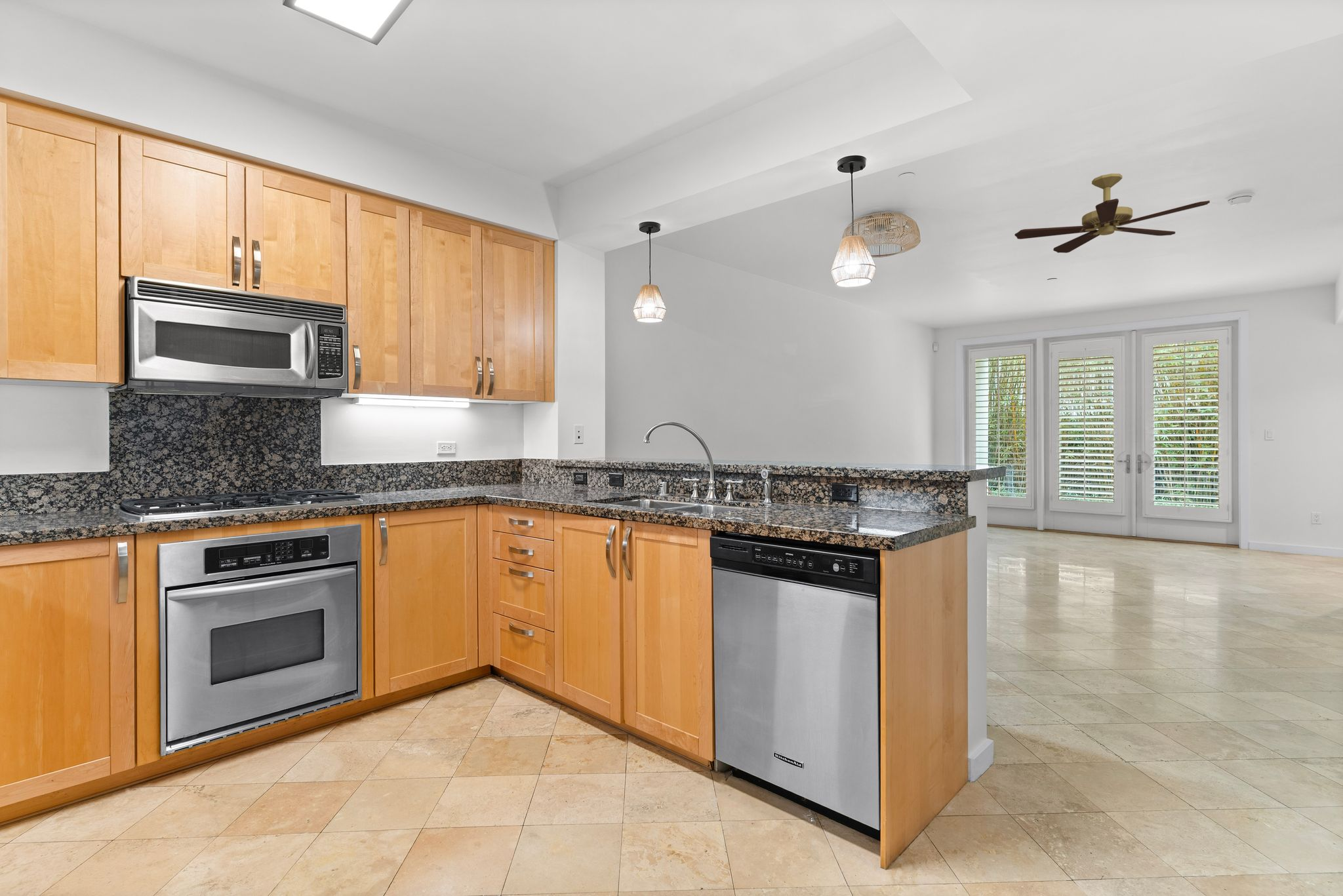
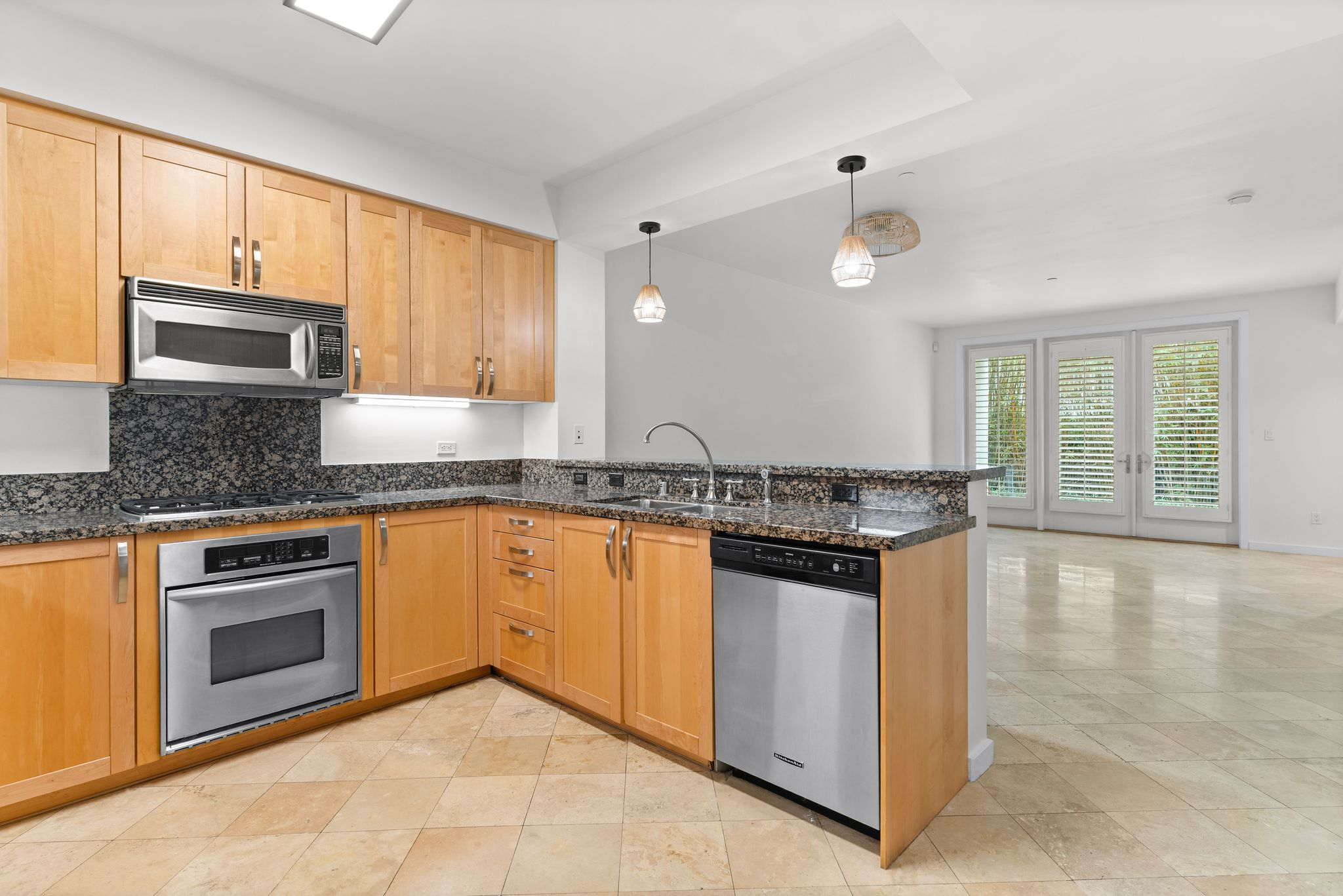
- ceiling fan (1105, 204)
